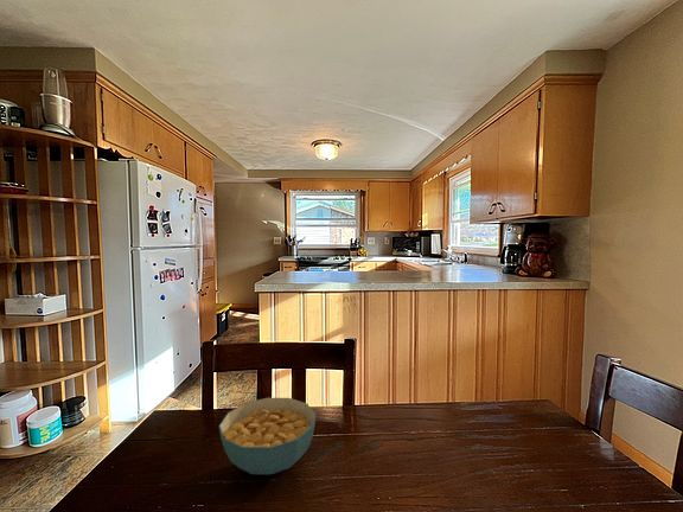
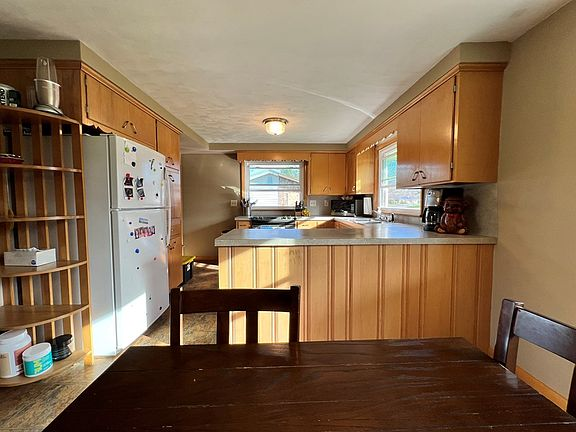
- cereal bowl (269, 441)
